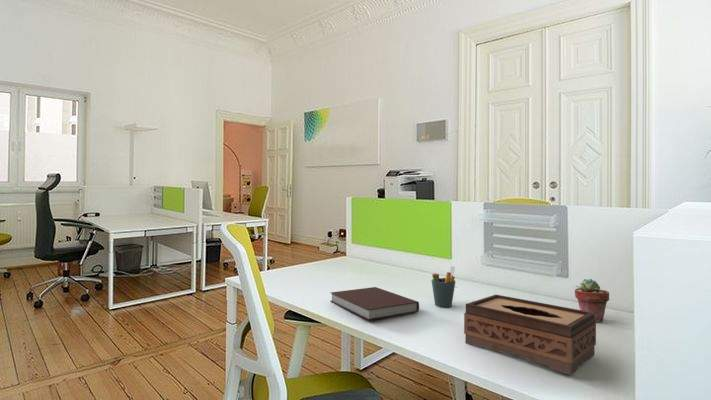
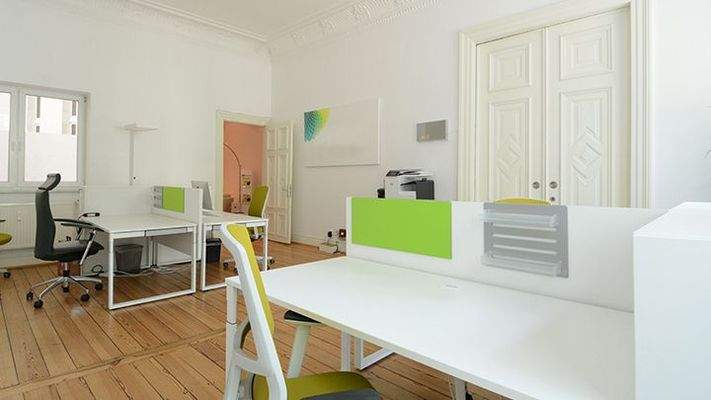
- notebook (372, 301)
- pen holder (443, 286)
- tissue box (527, 328)
- potted succulent (591, 298)
